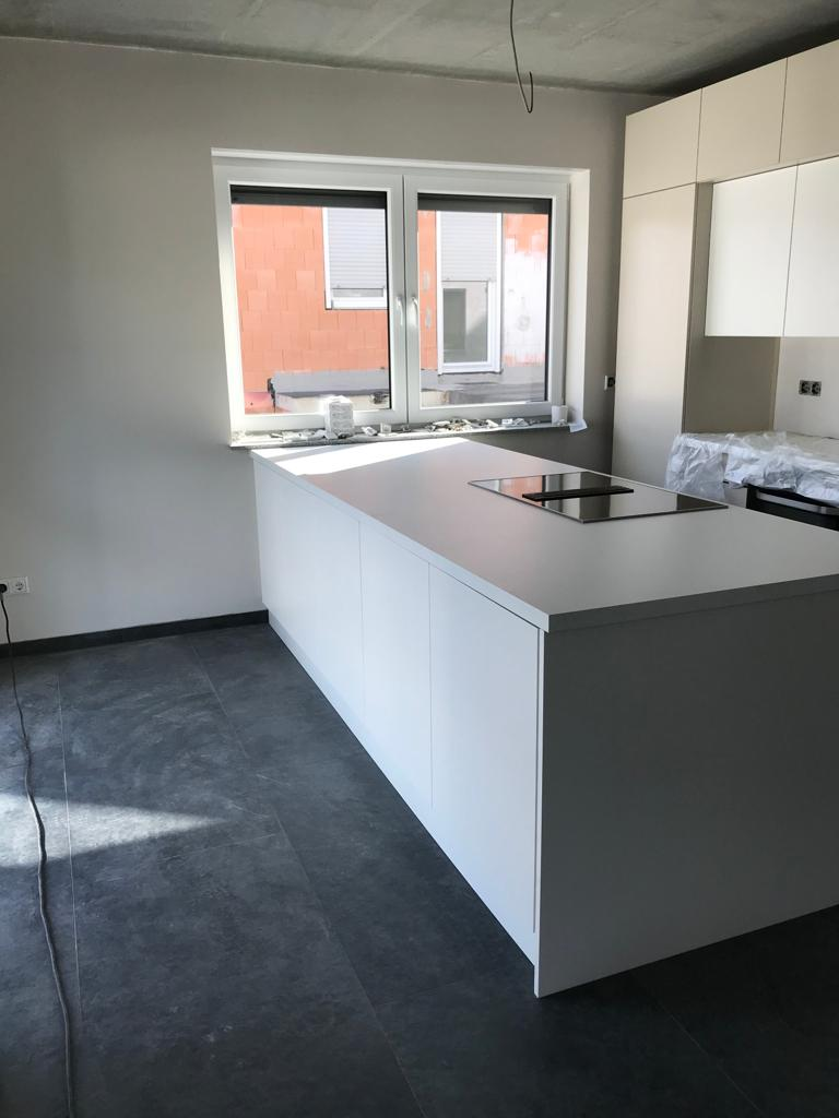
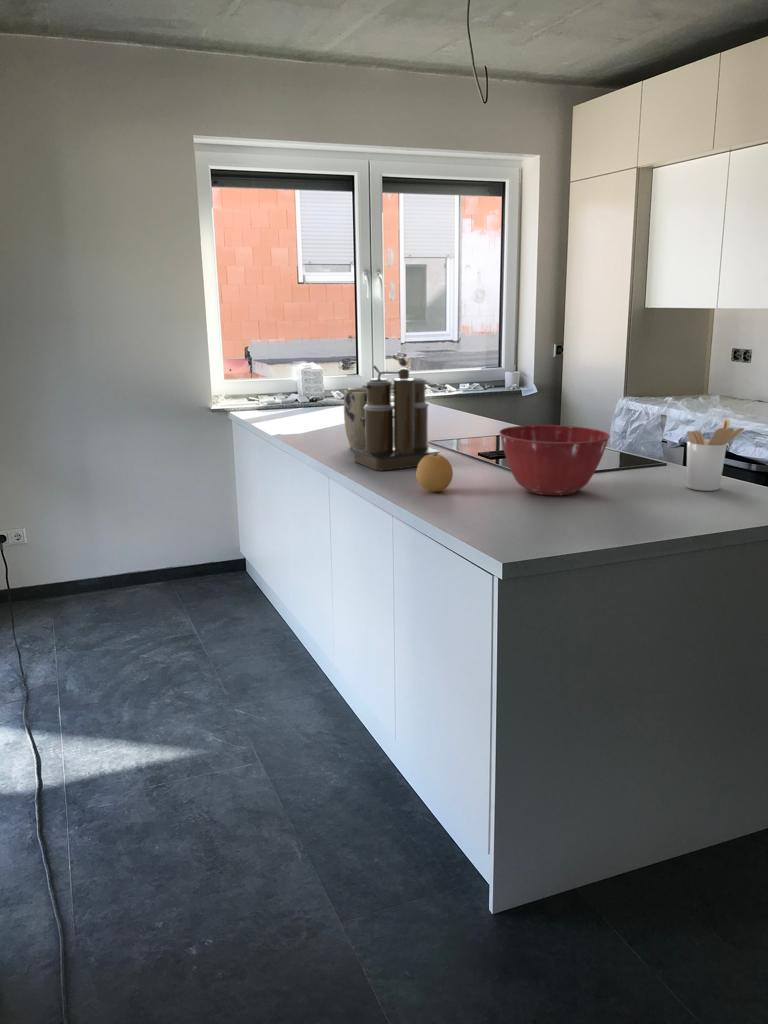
+ coffee maker (395, 407)
+ fruit (434, 472)
+ mixing bowl (552, 461)
+ utensil holder (712, 455)
+ plant pot (362, 417)
